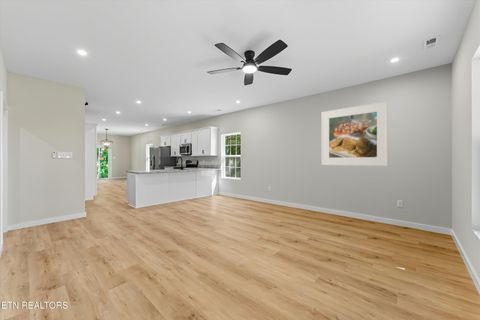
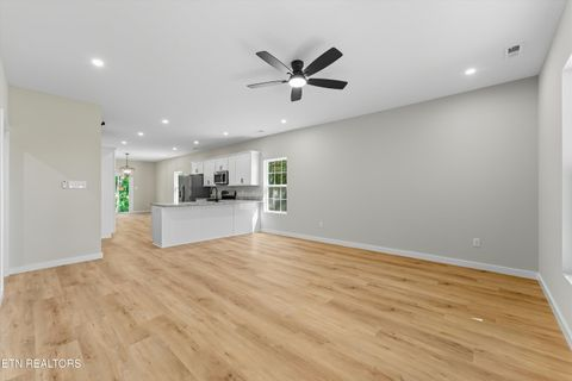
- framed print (351, 136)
